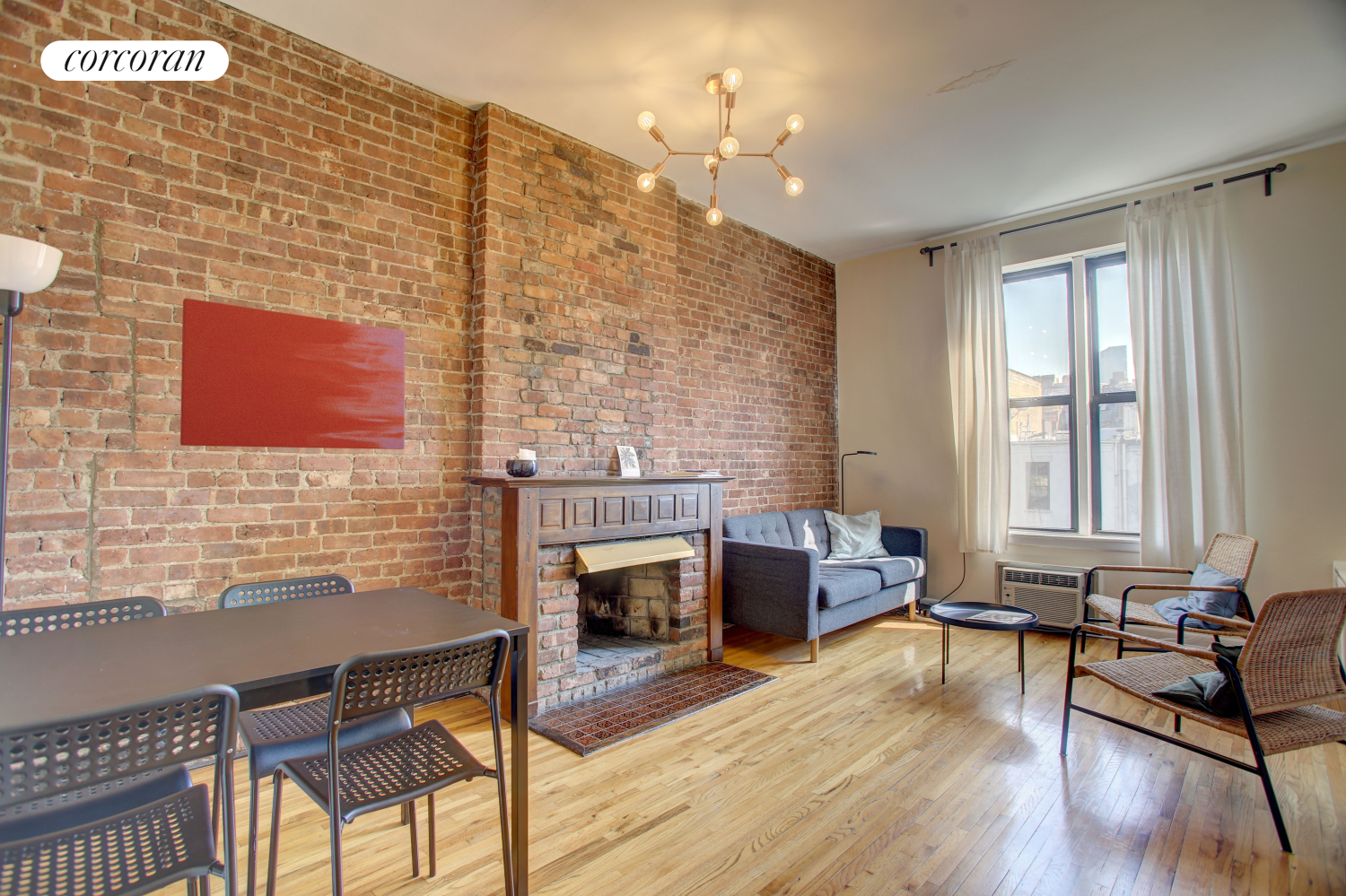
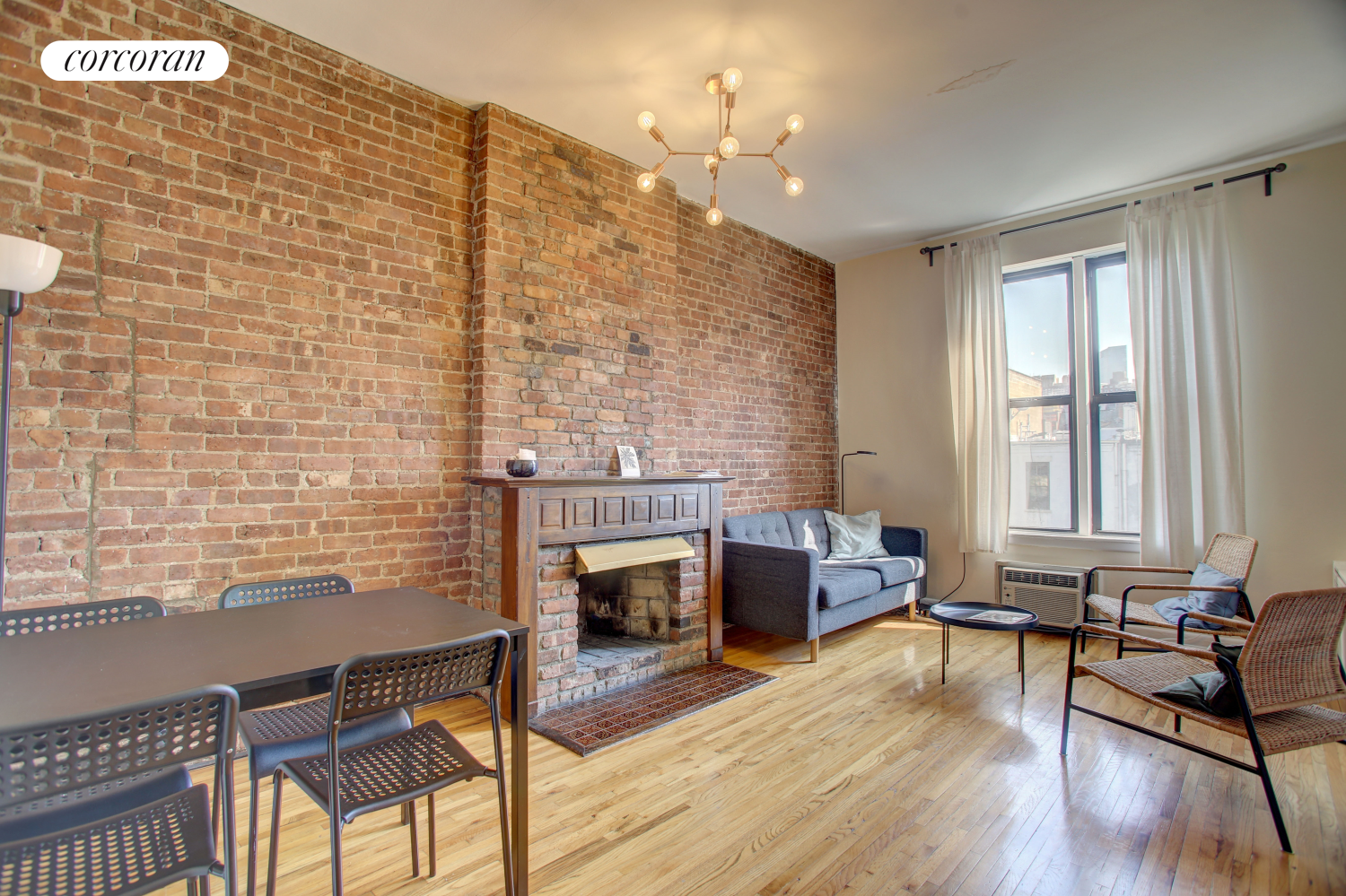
- wall art (304, 382)
